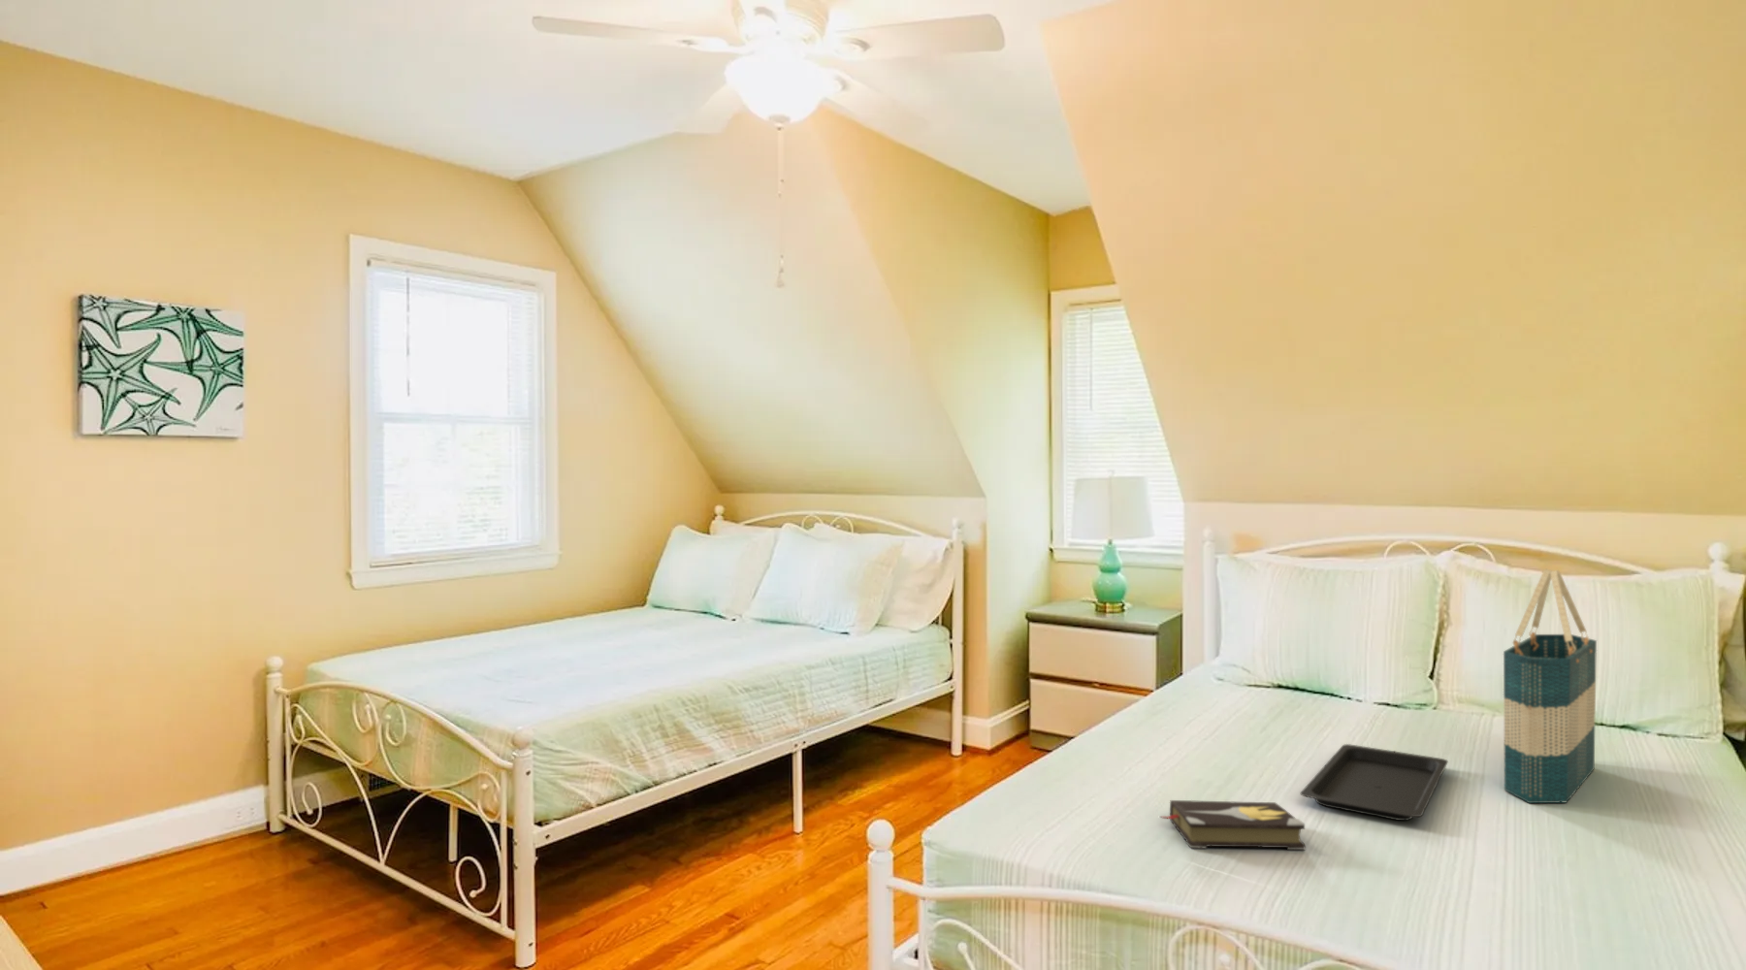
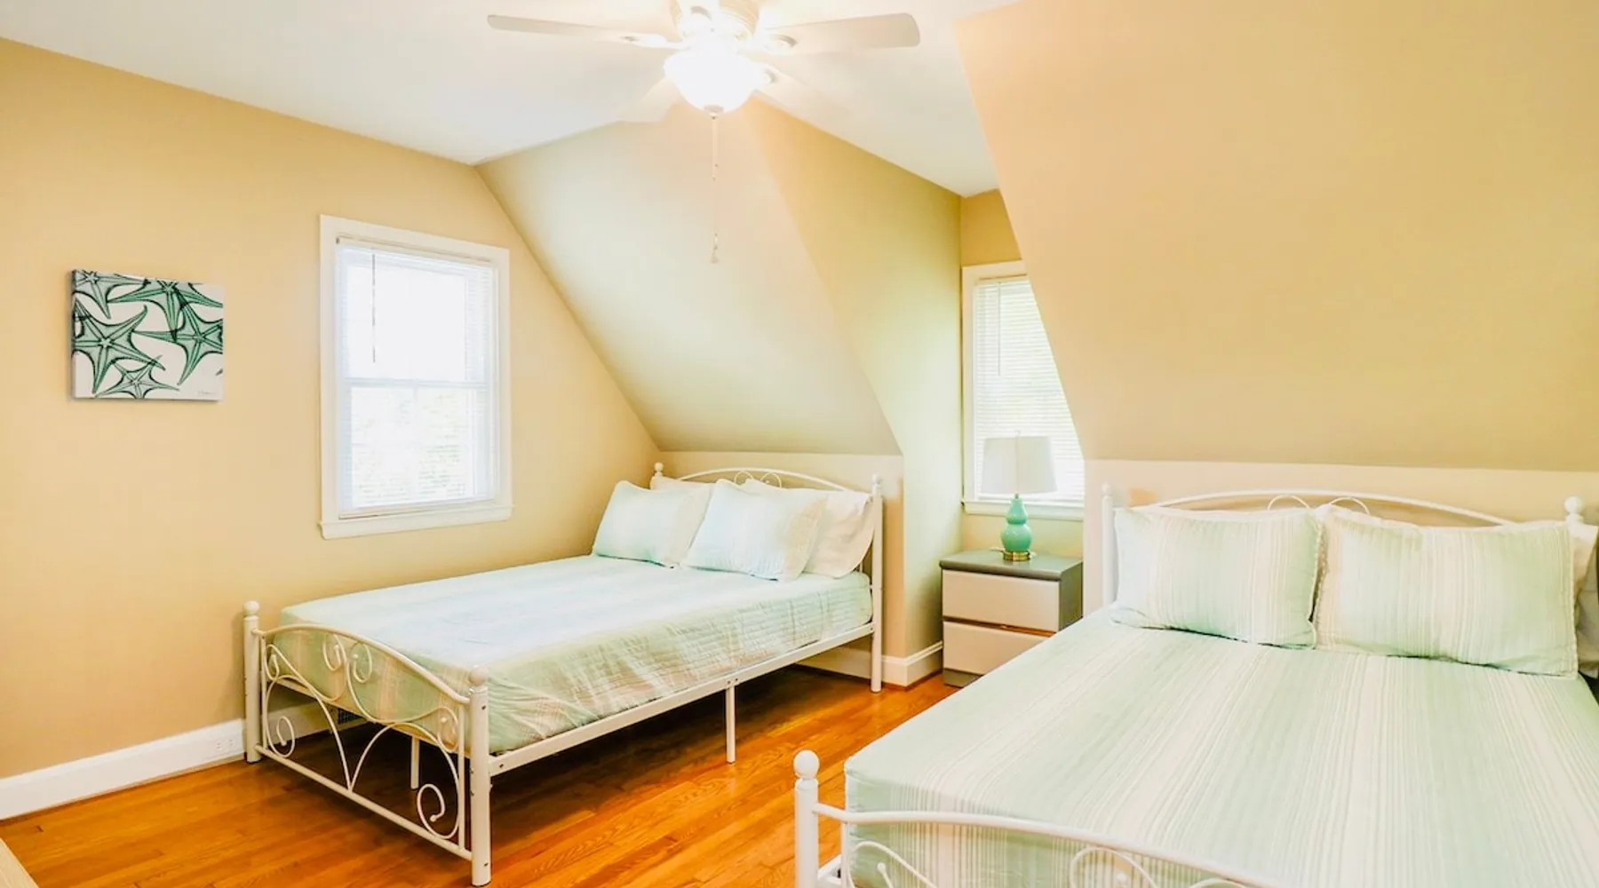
- tote bag (1551, 674)
- serving tray (1377, 781)
- hardback book (1234, 821)
